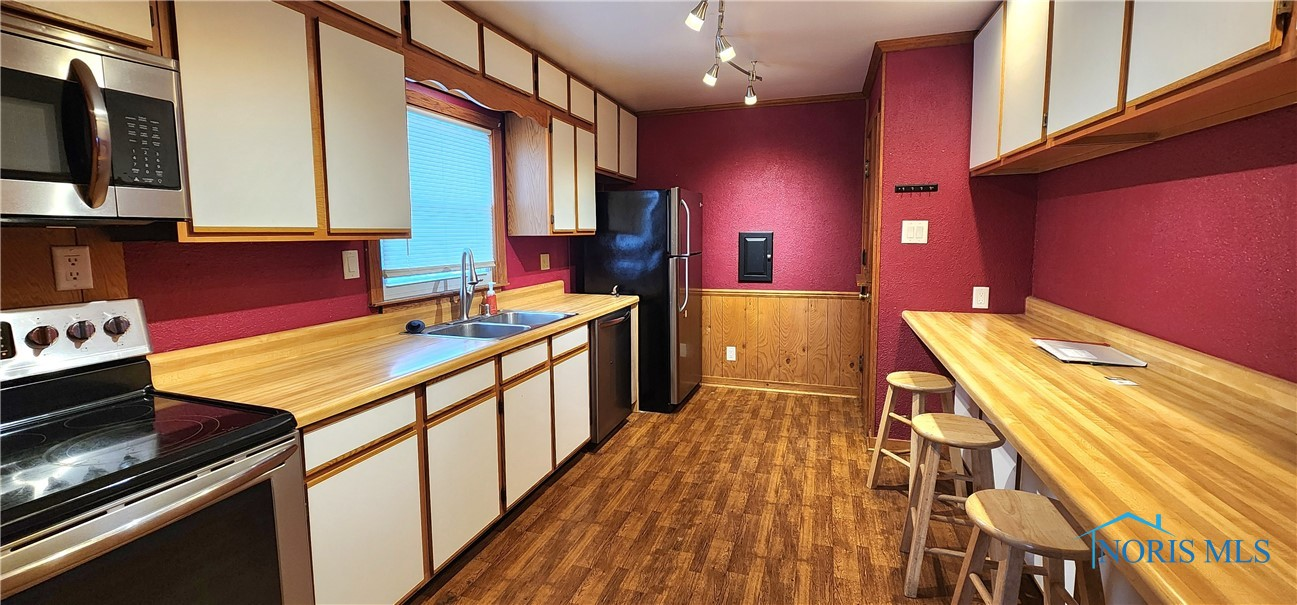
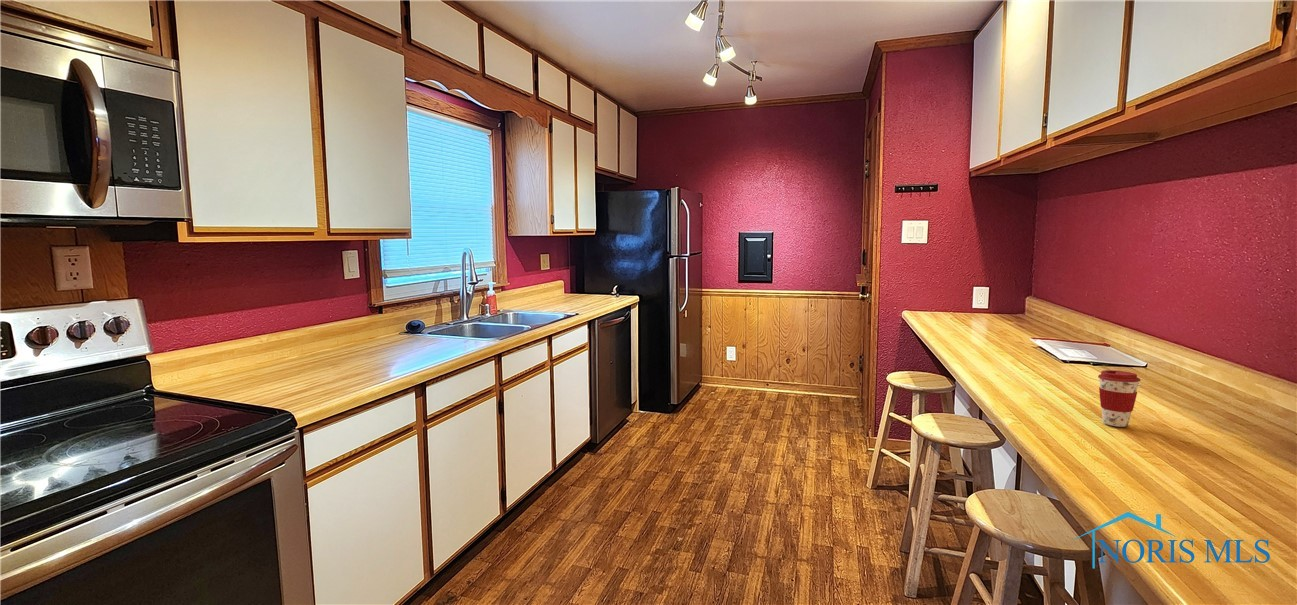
+ coffee cup (1117, 398)
